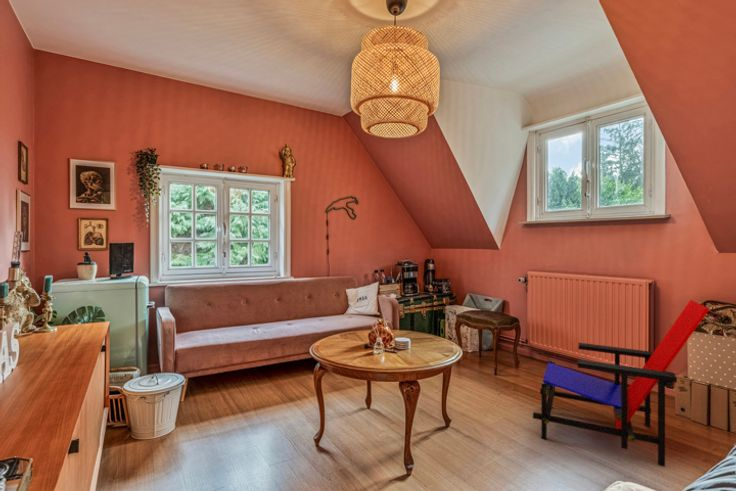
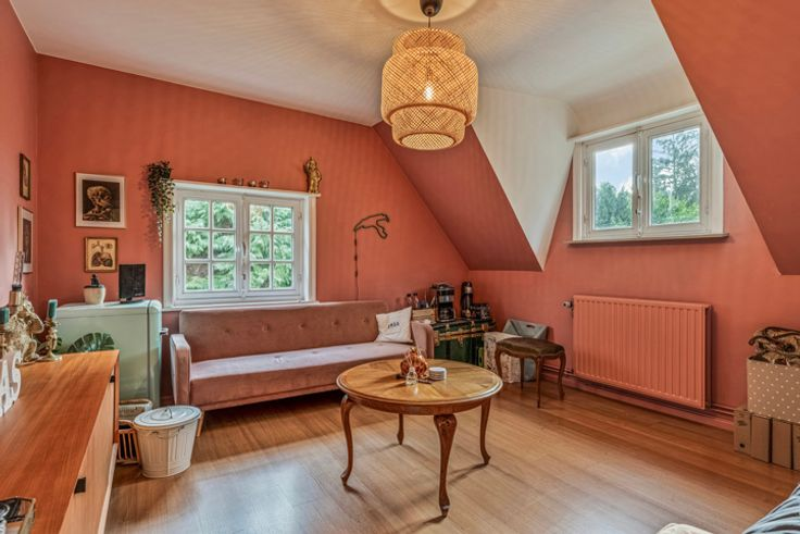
- armchair (606, 365)
